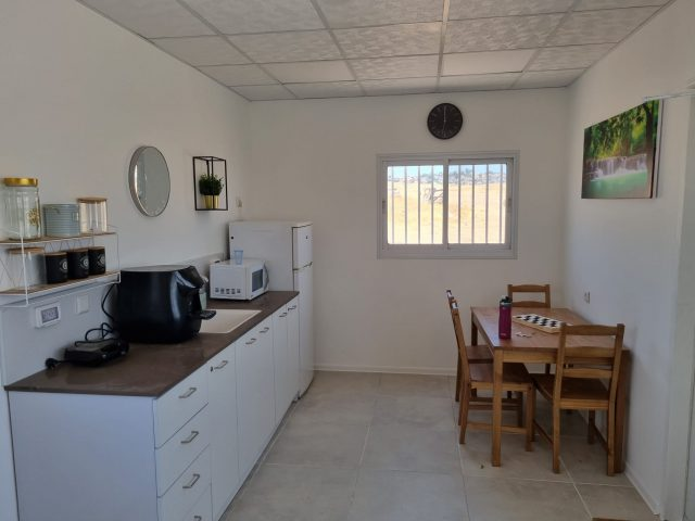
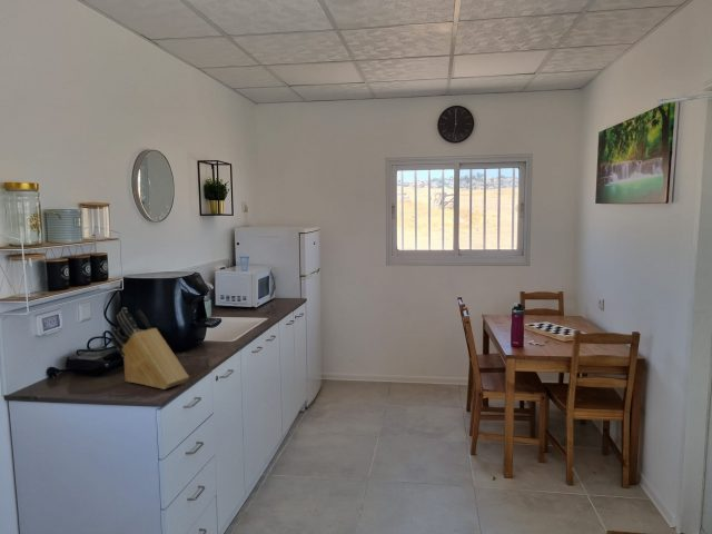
+ knife block (147, 345)
